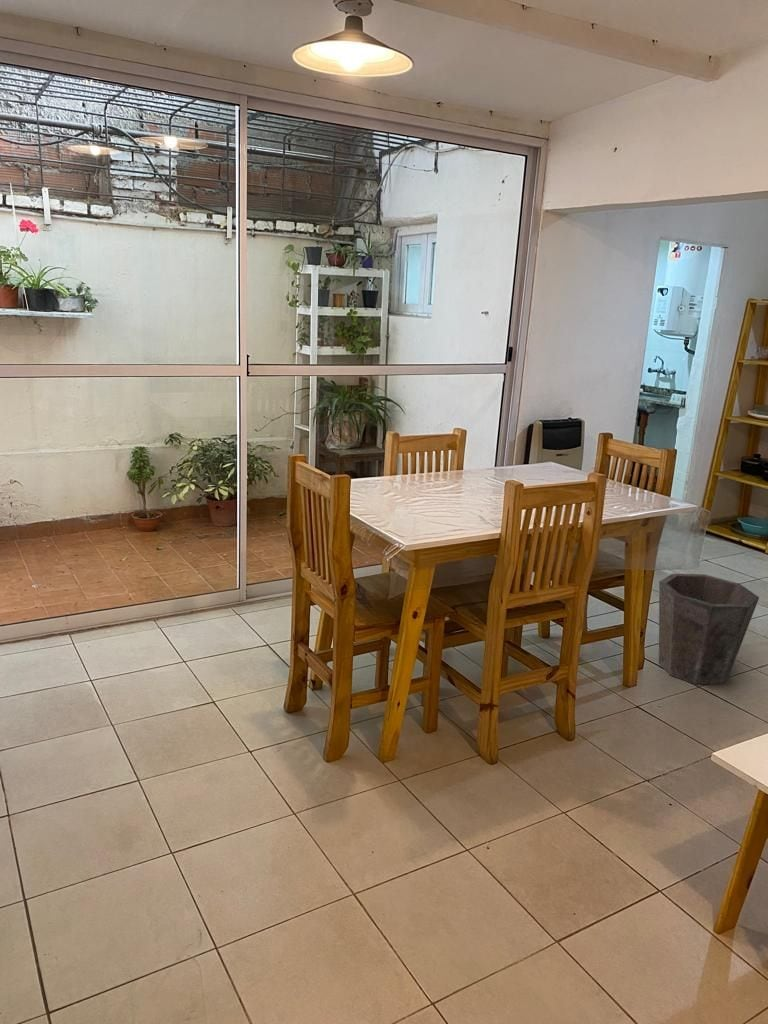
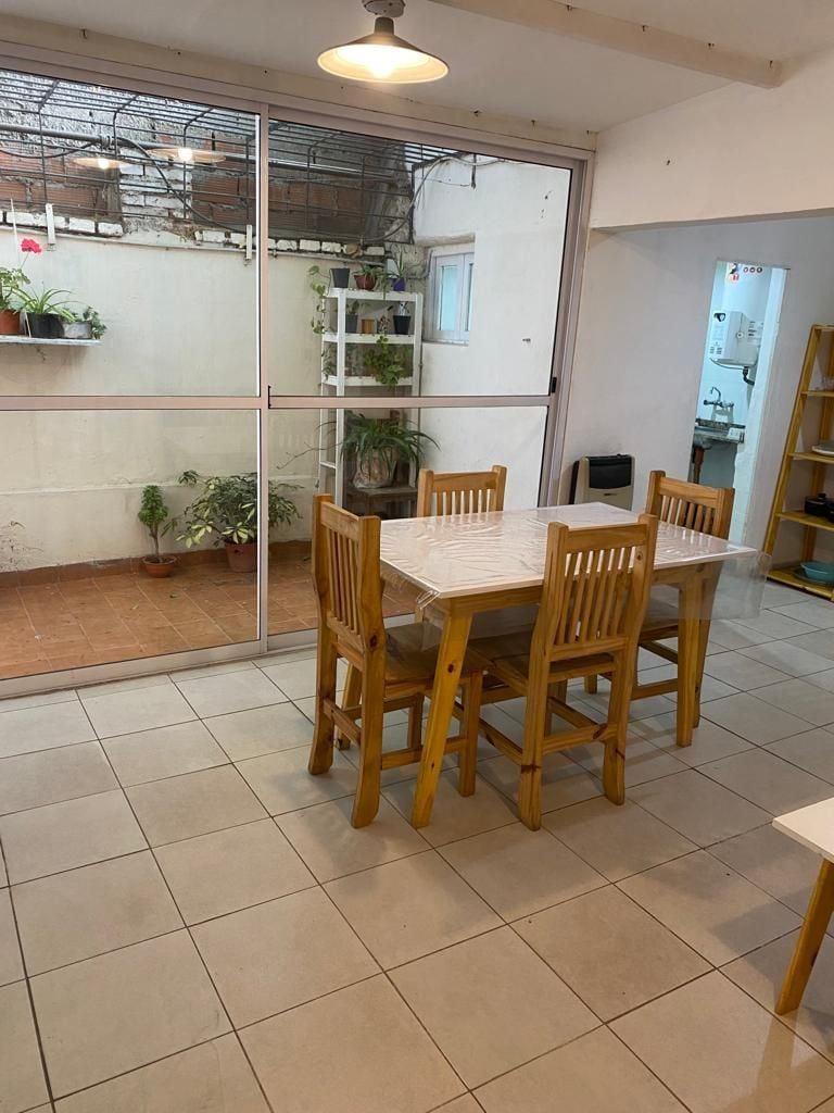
- waste bin (700, 629)
